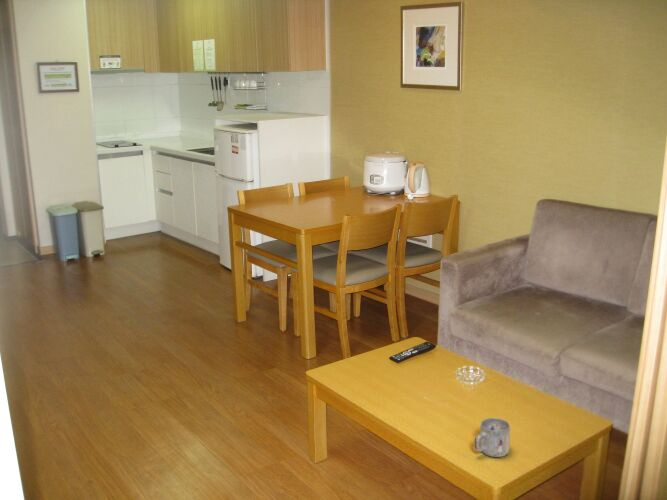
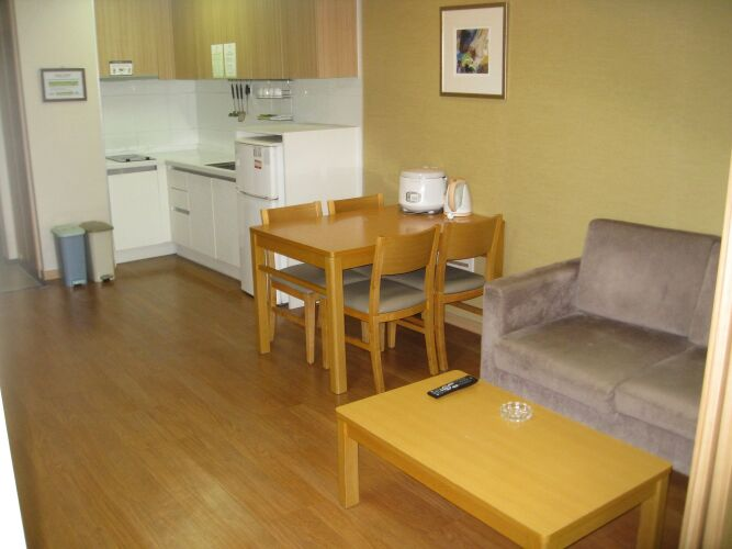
- mug (491, 439)
